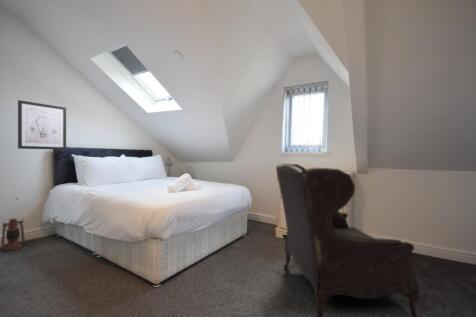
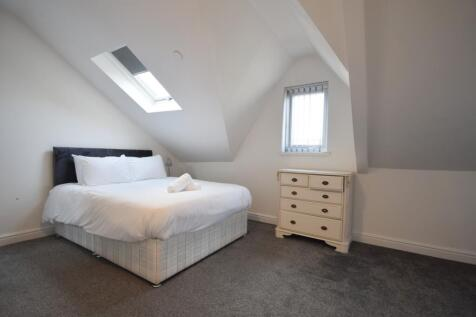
- armchair (333, 228)
- wall art (43, 126)
- lantern (13, 233)
